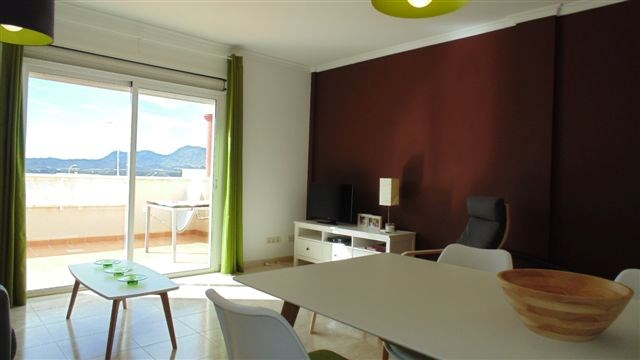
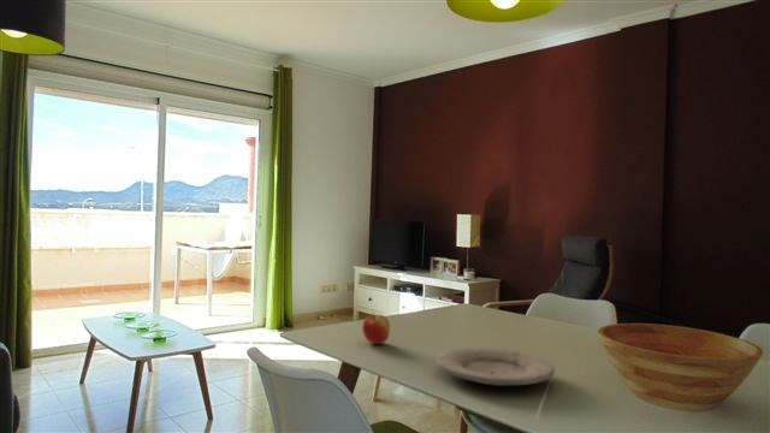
+ plate (493, 368)
+ apple (375, 326)
